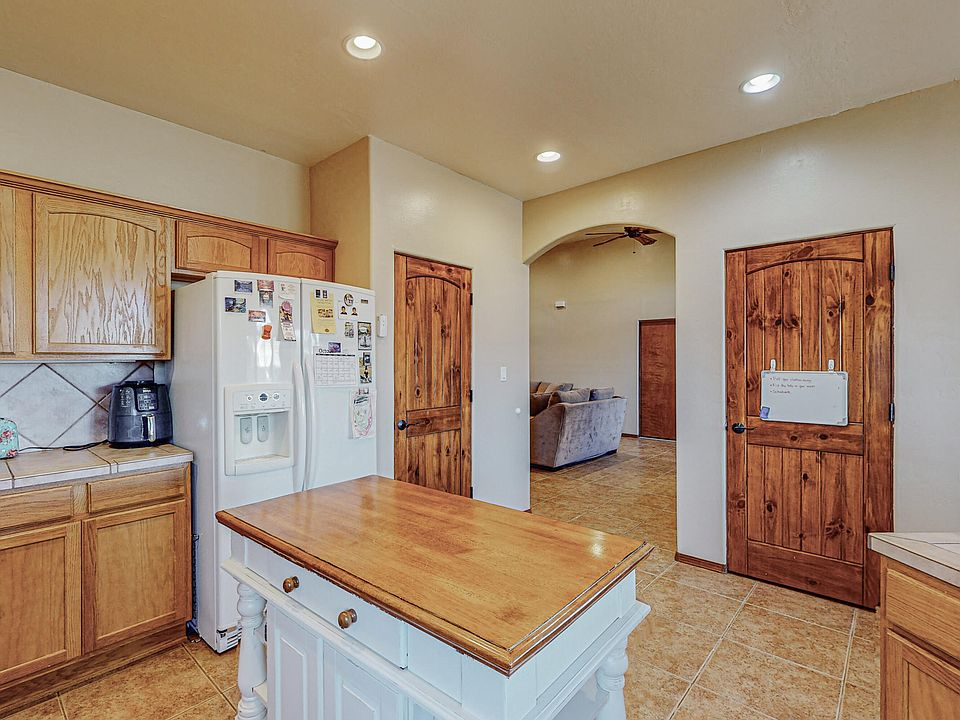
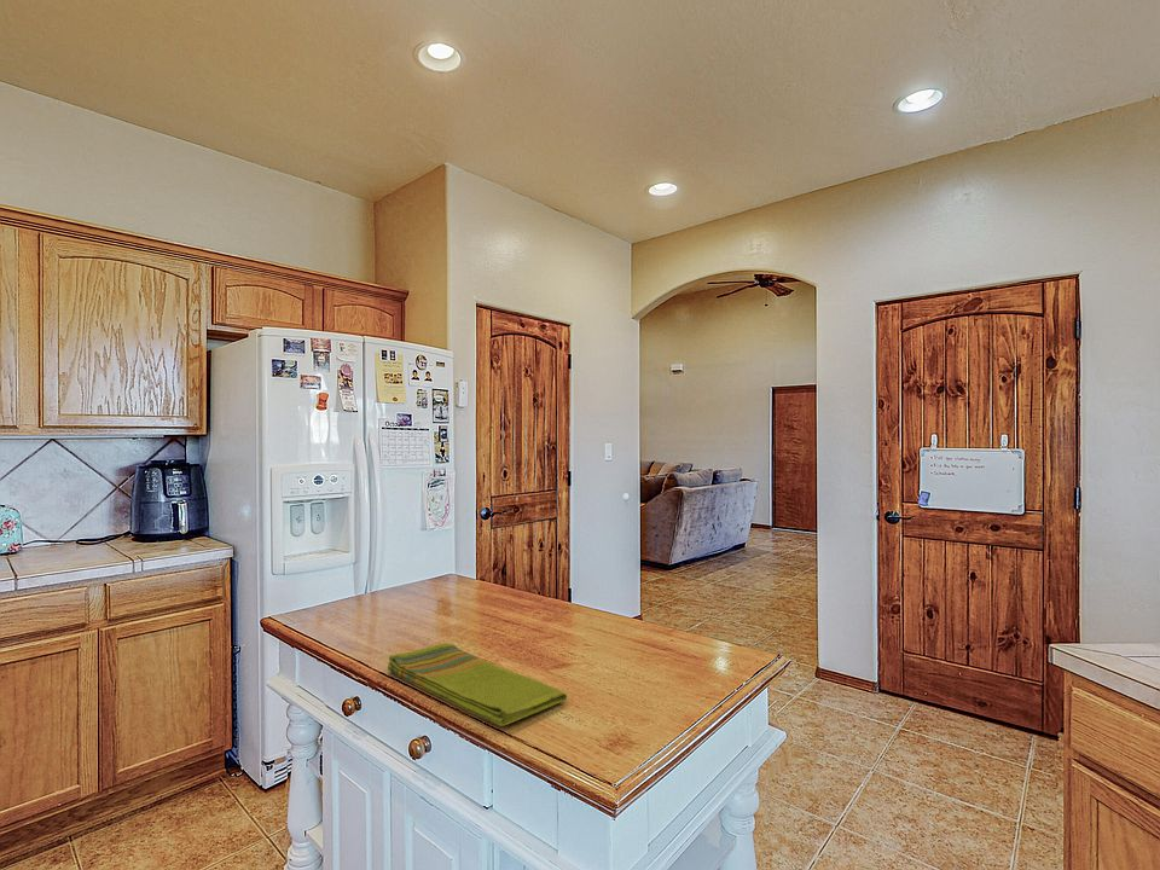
+ dish towel (471, 677)
